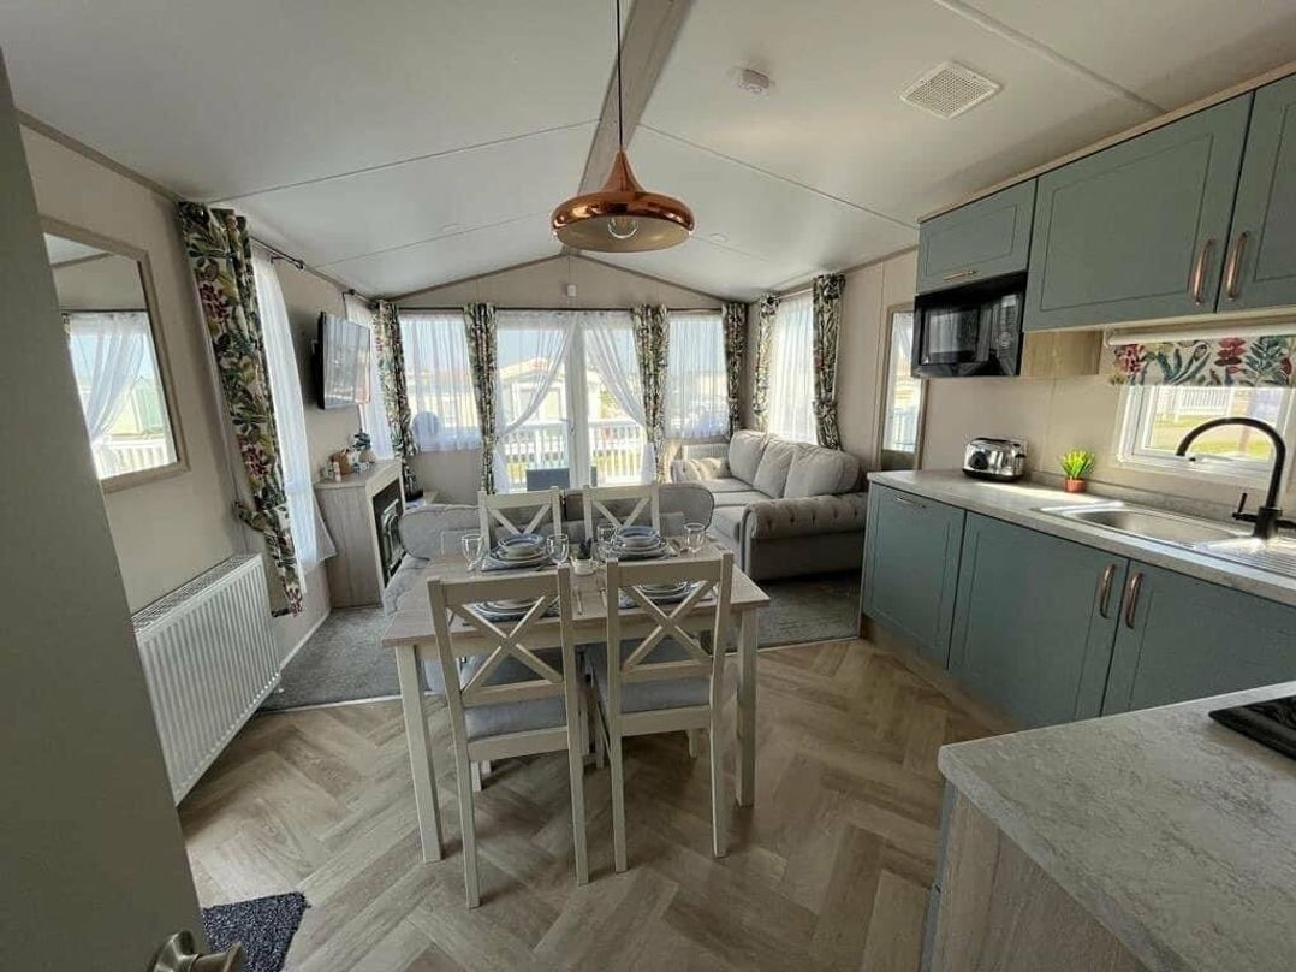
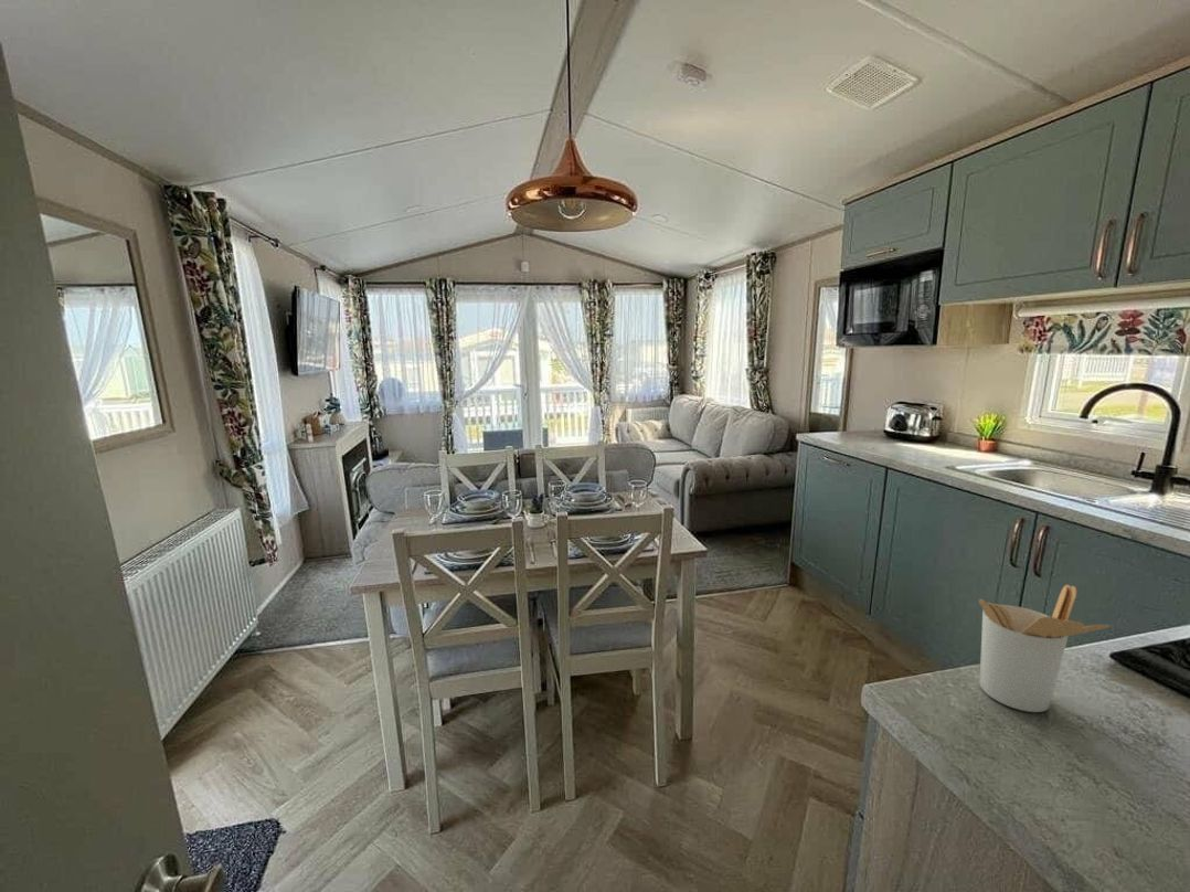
+ utensil holder (1034, 649)
